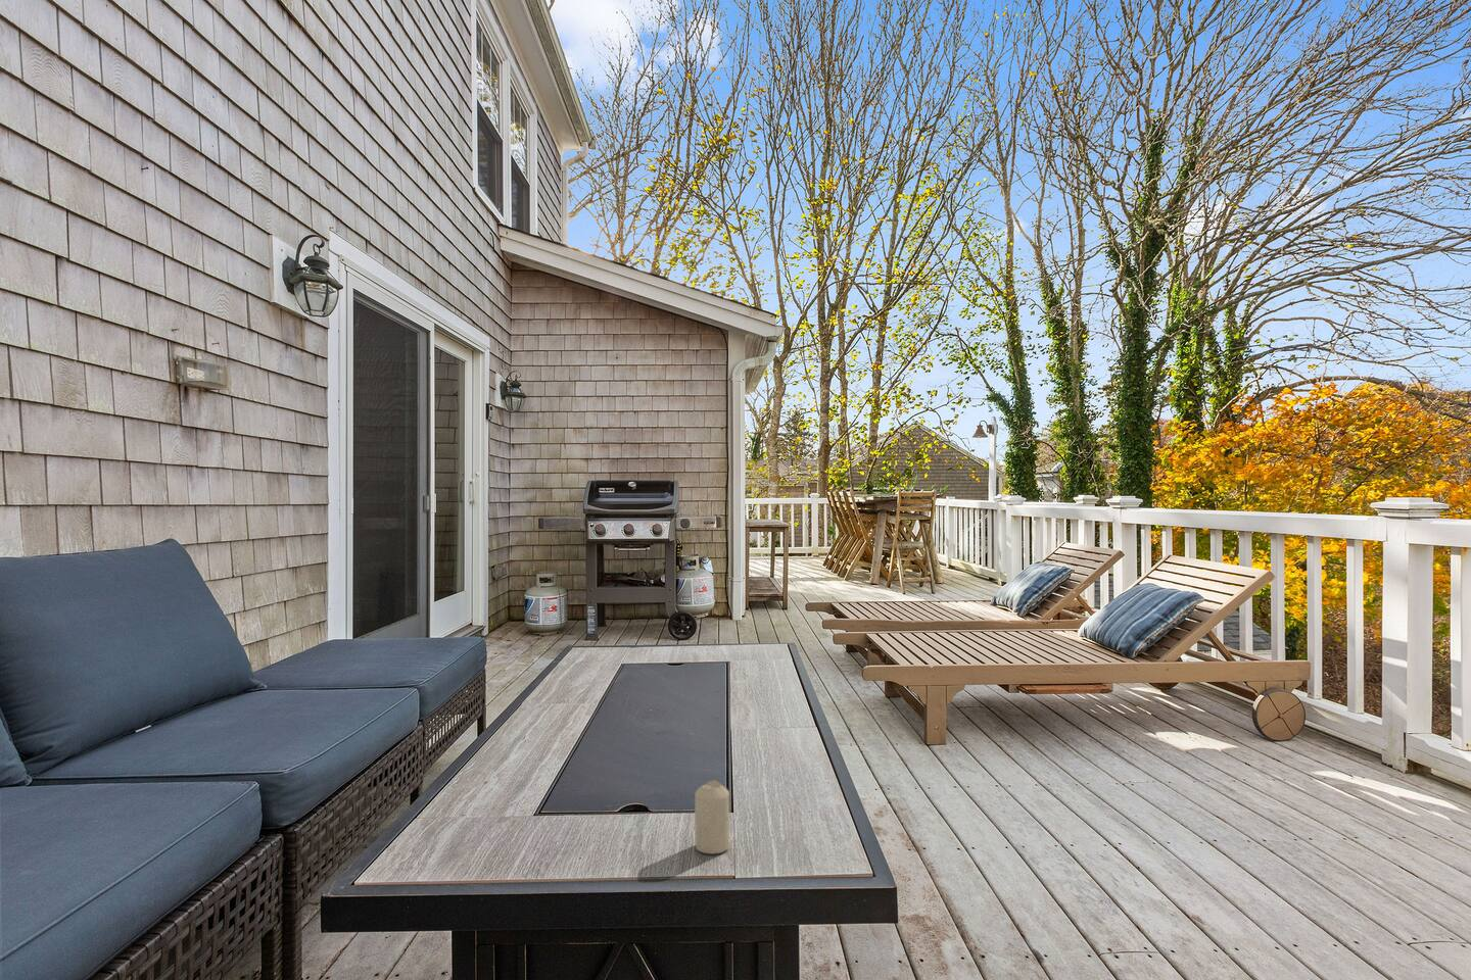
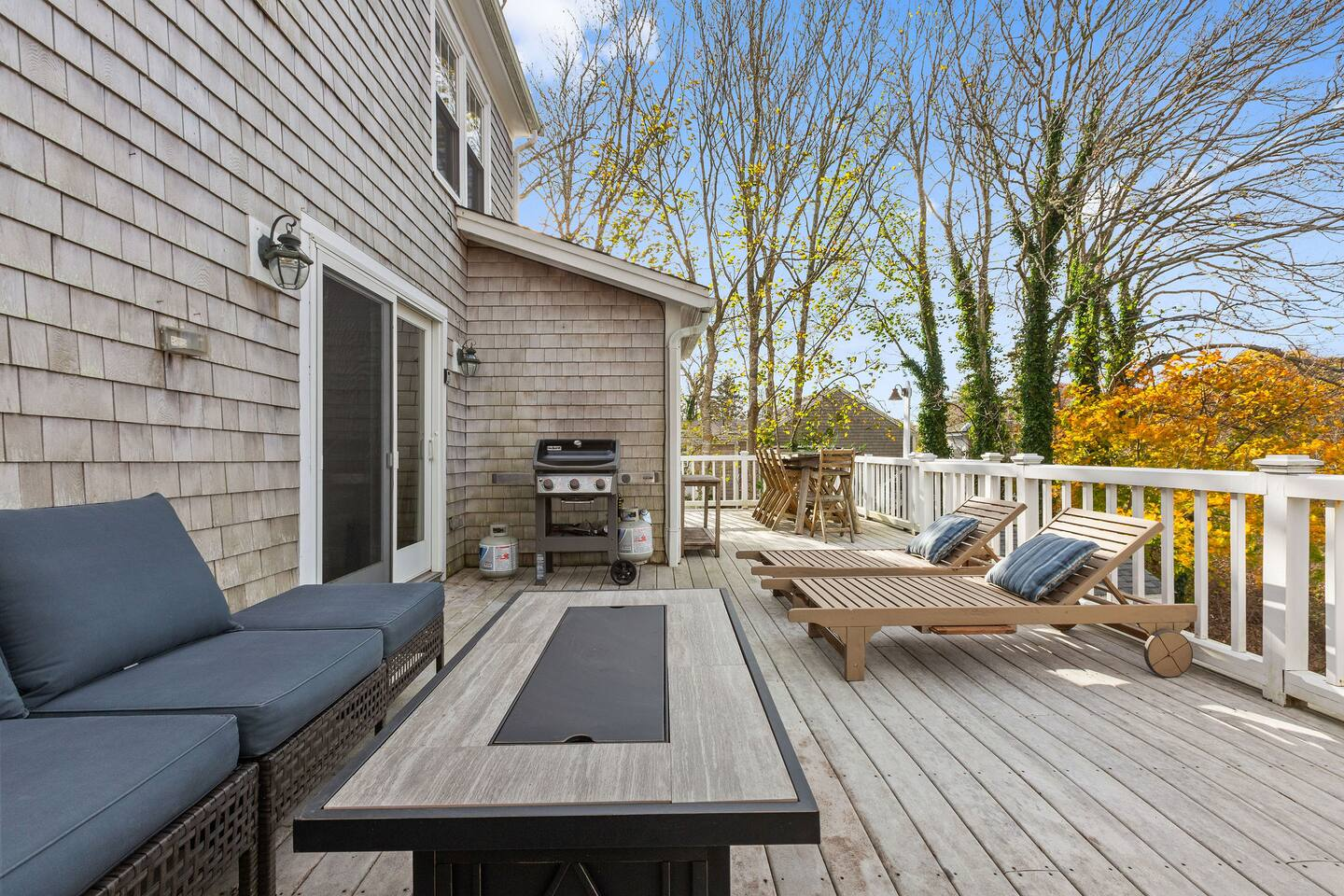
- candle (713, 815)
